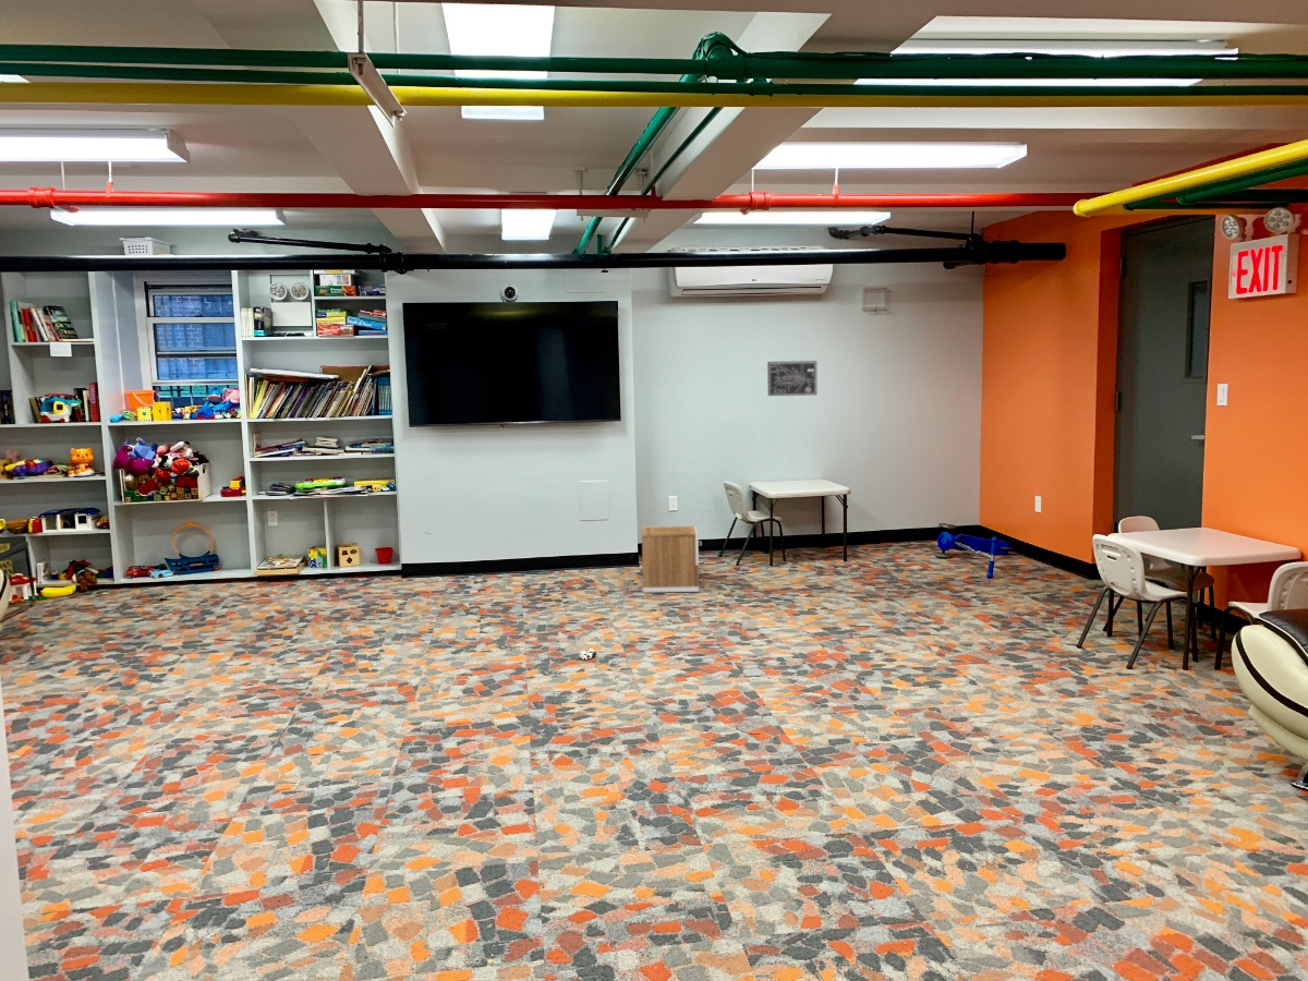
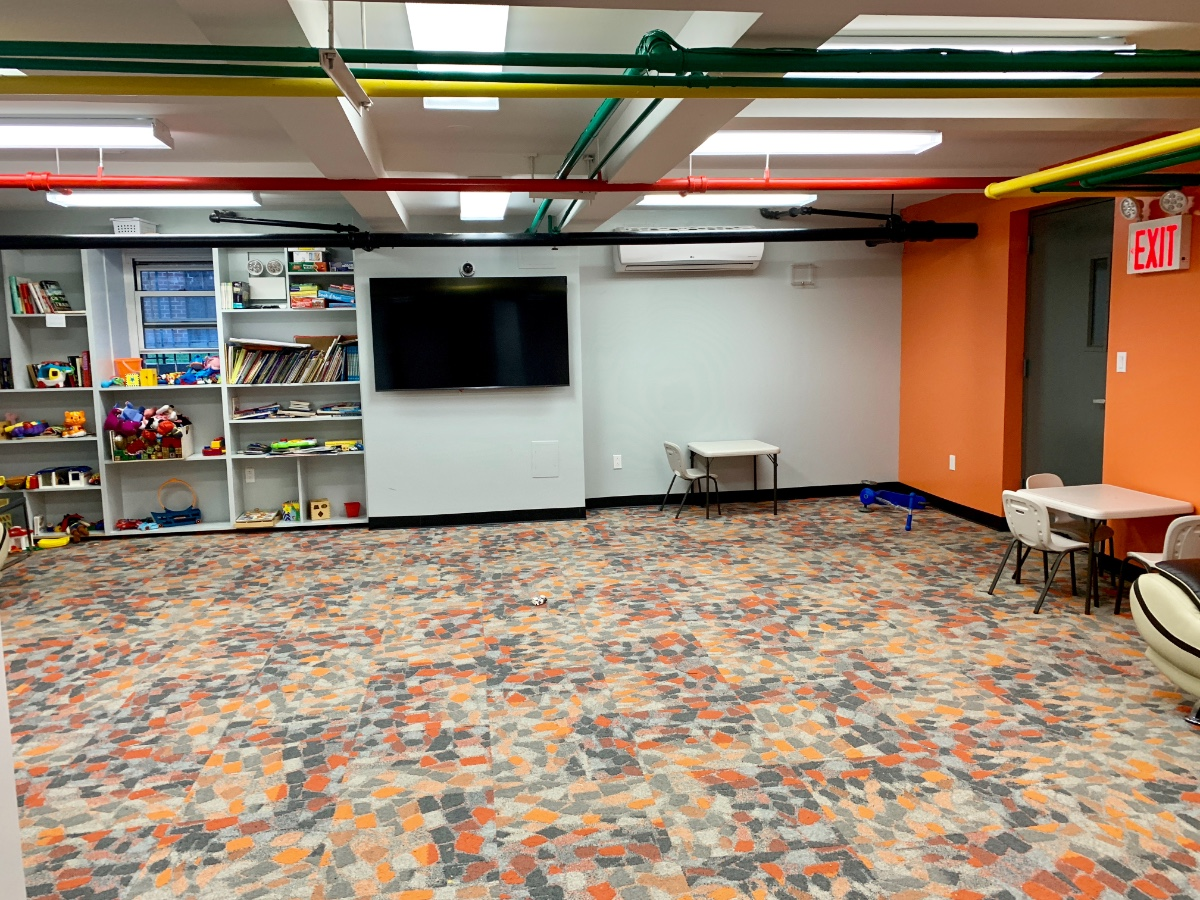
- nightstand (670, 558)
- wall art (791, 378)
